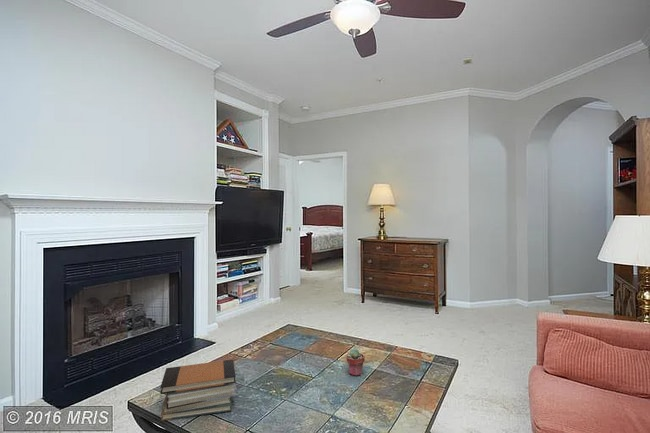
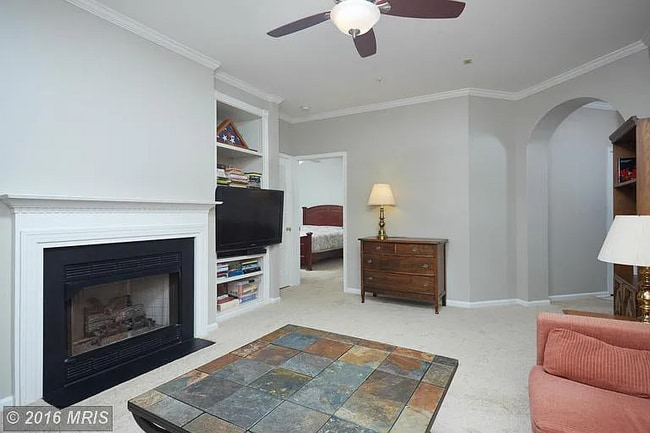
- potted succulent (355, 361)
- book stack (200, 388)
